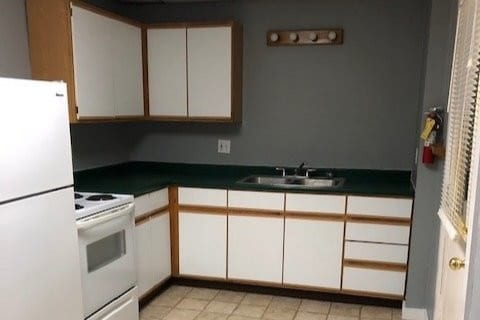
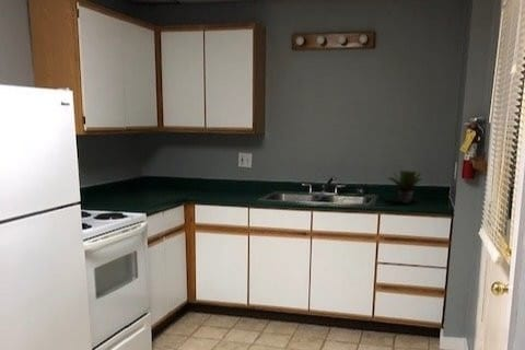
+ potted plant (407, 186)
